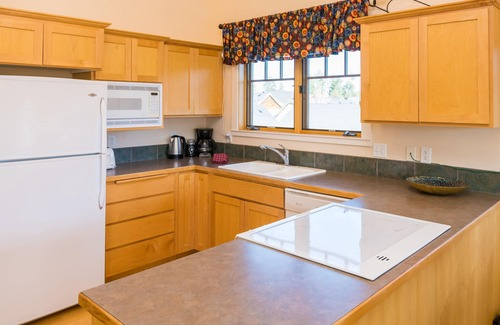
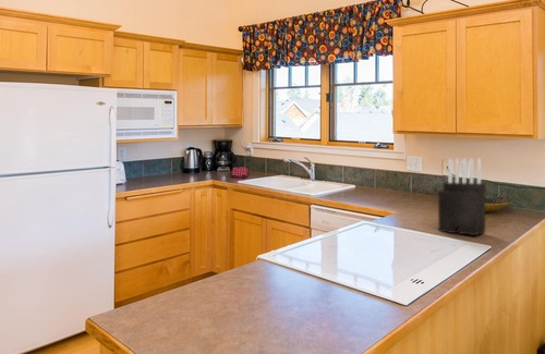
+ knife block (460, 195)
